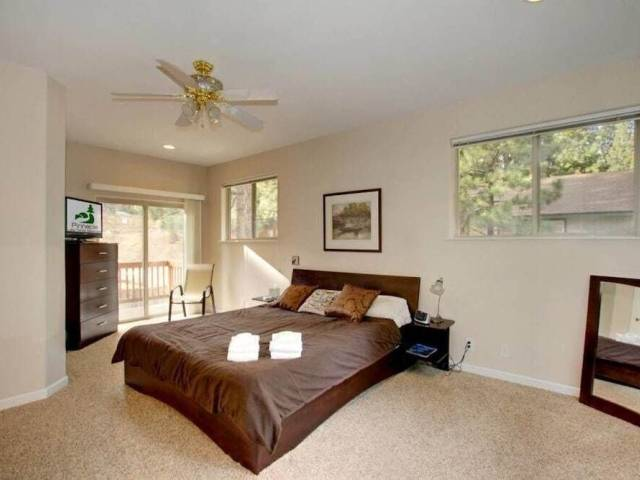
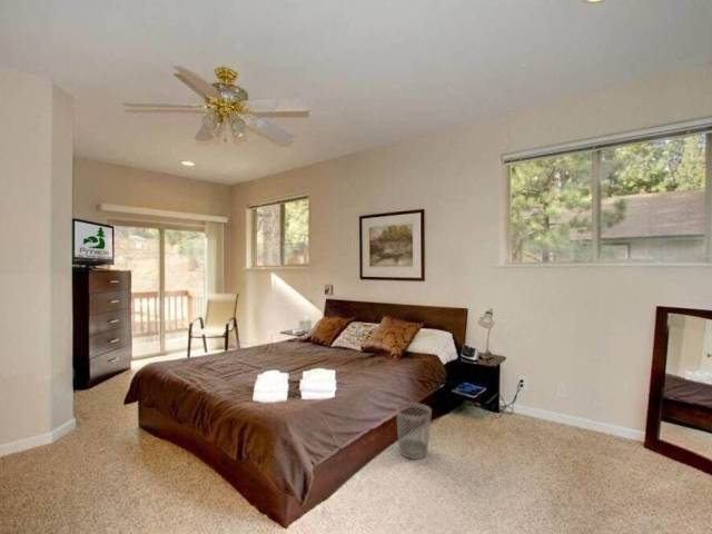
+ wastebasket (413, 431)
